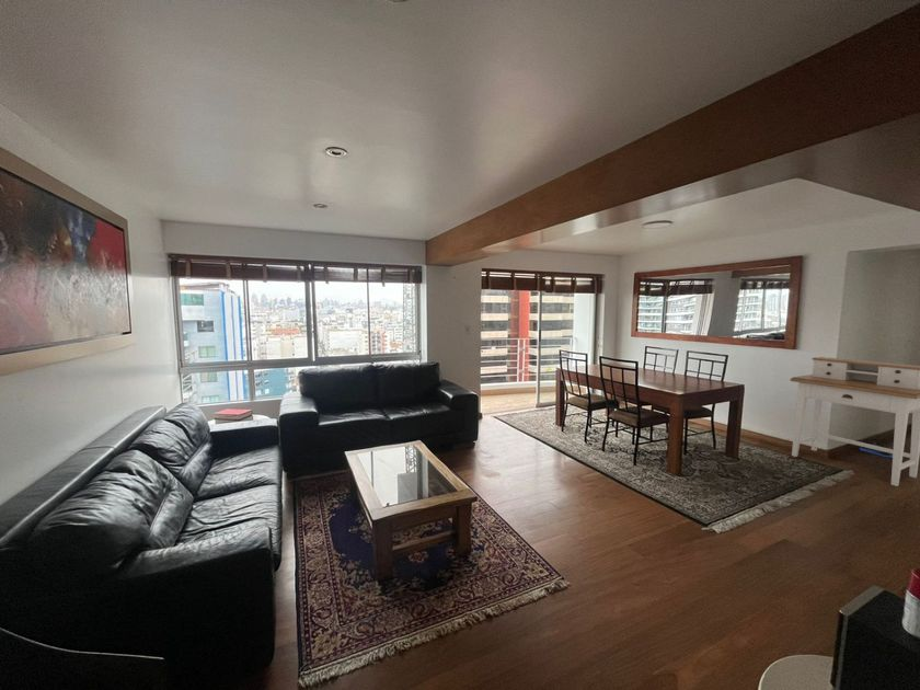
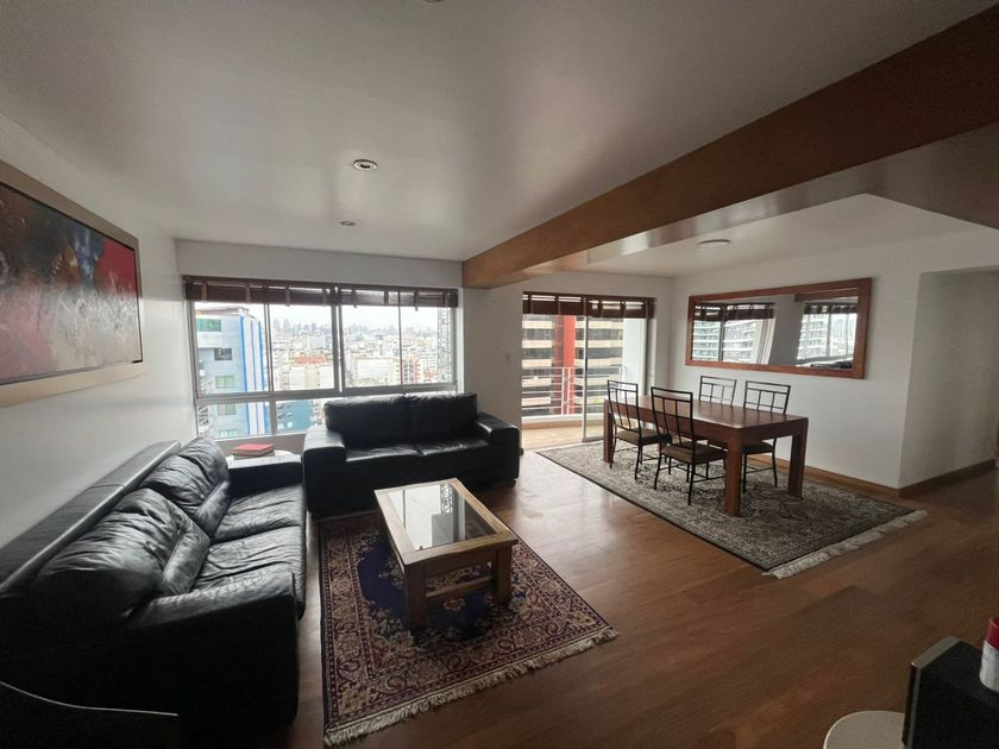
- sneaker (879, 450)
- desk (854, 405)
